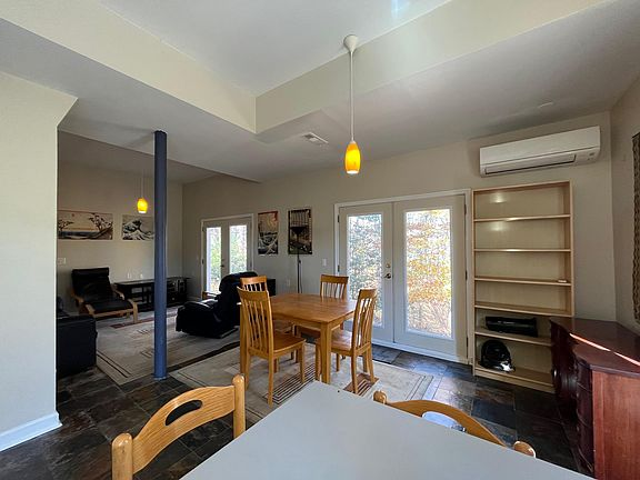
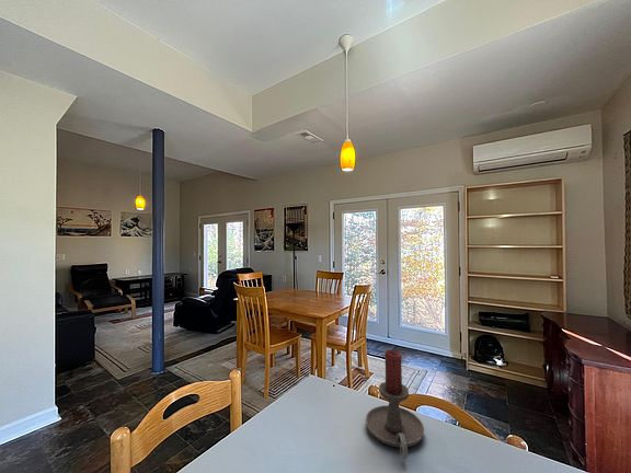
+ candle holder (394, 394)
